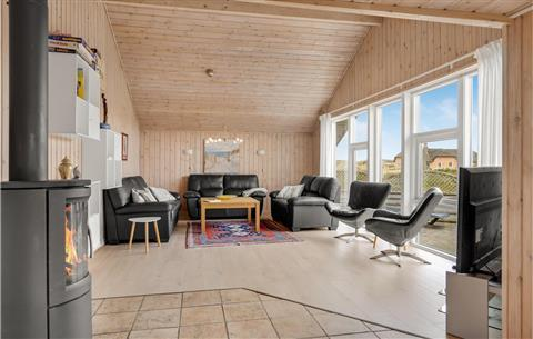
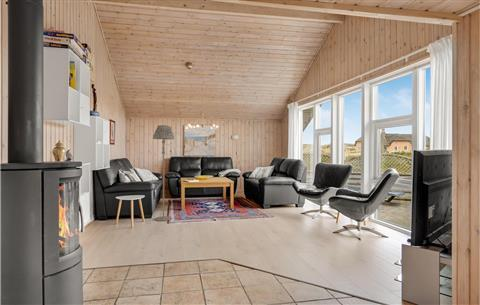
+ floor lamp (163, 172)
